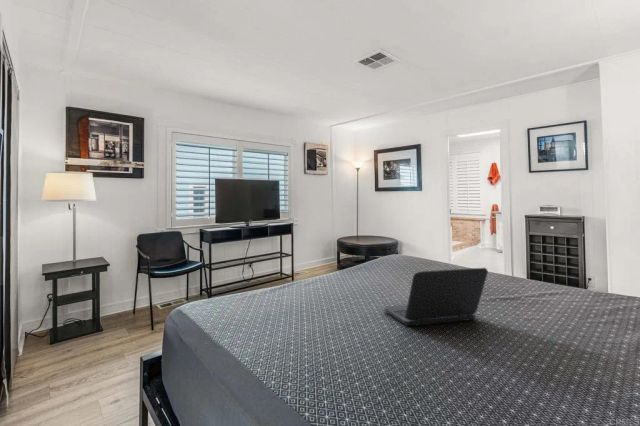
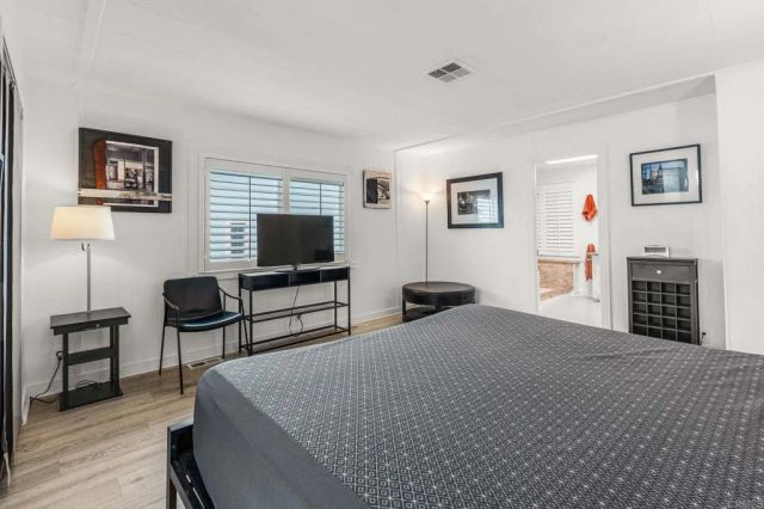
- laptop (432, 291)
